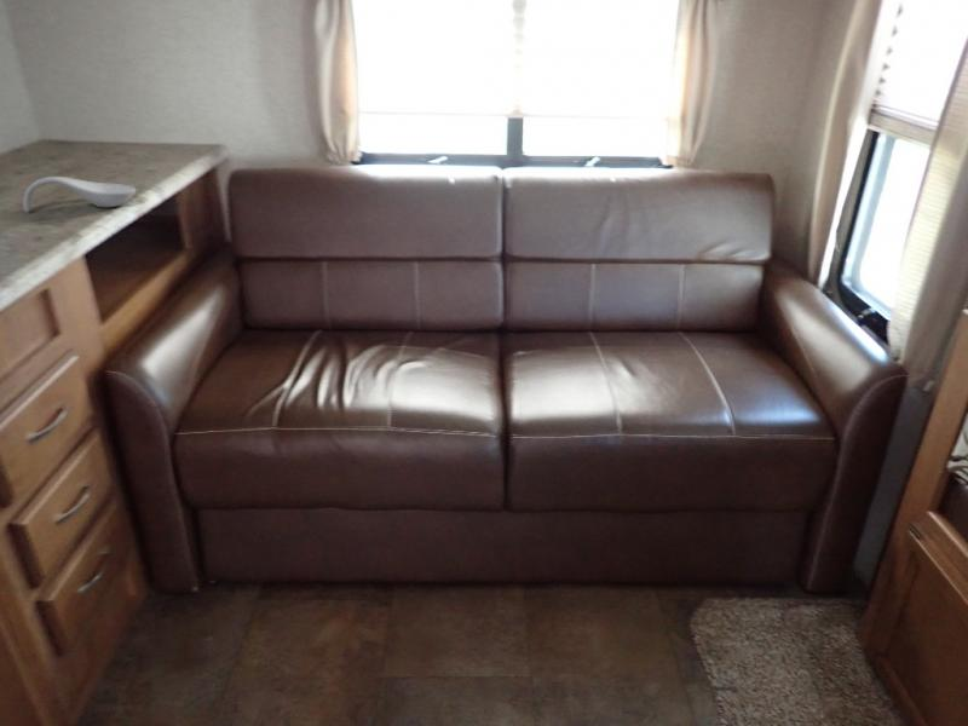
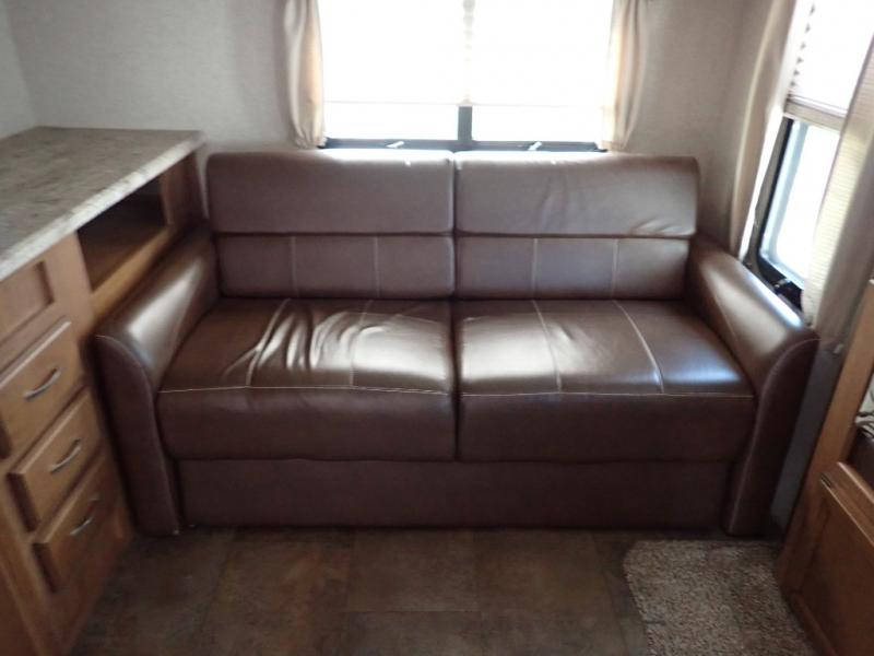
- spoon rest (80, 191)
